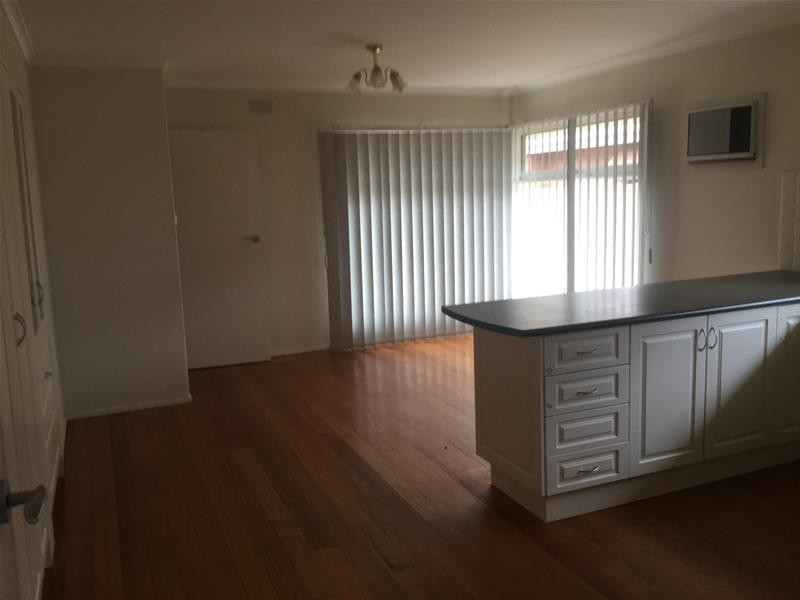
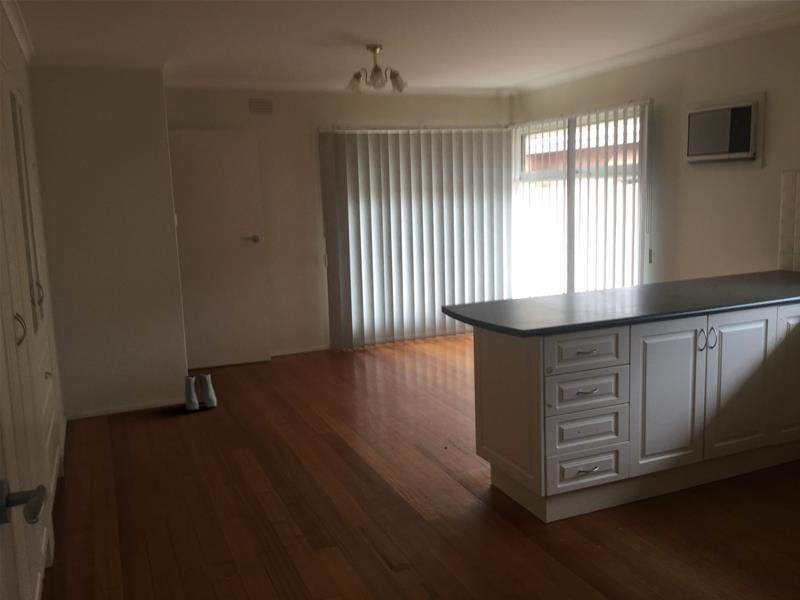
+ boots (201, 390)
